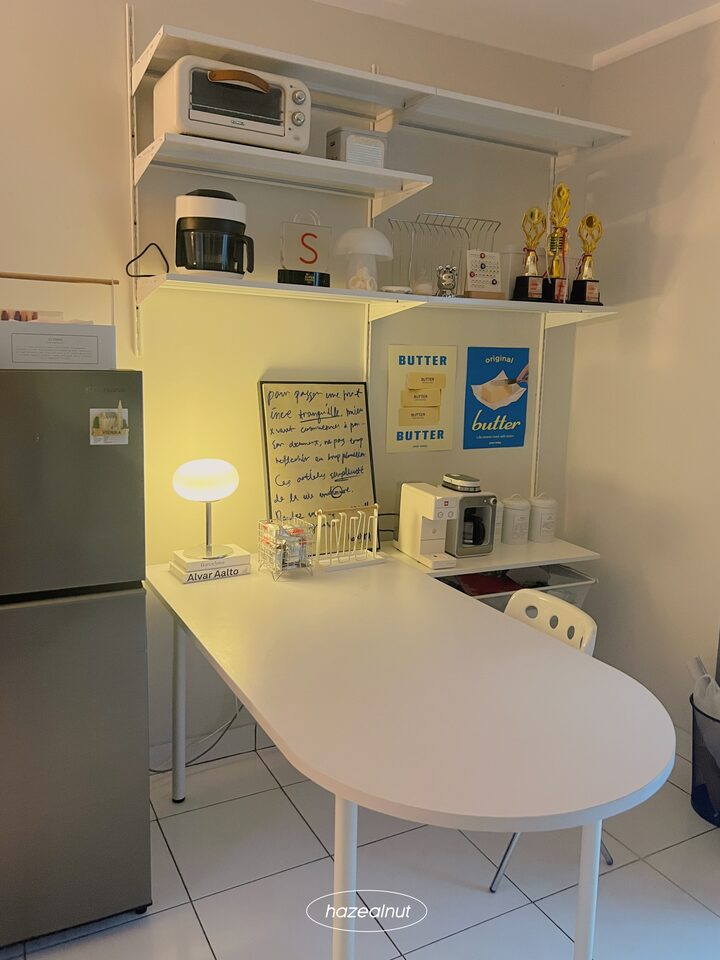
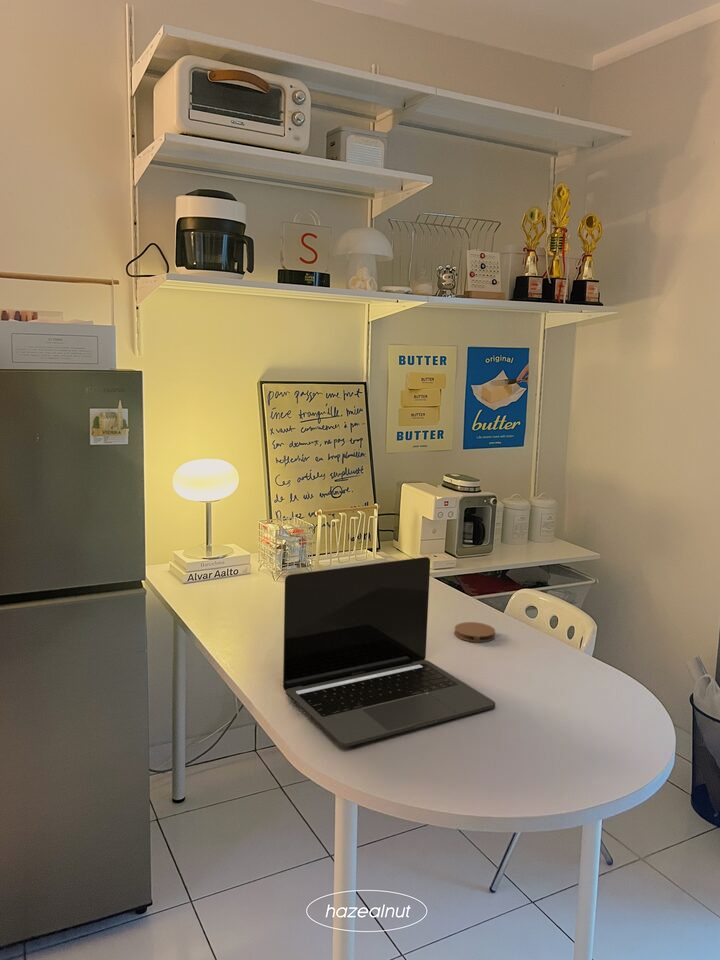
+ laptop (391, 642)
+ coaster (474, 631)
